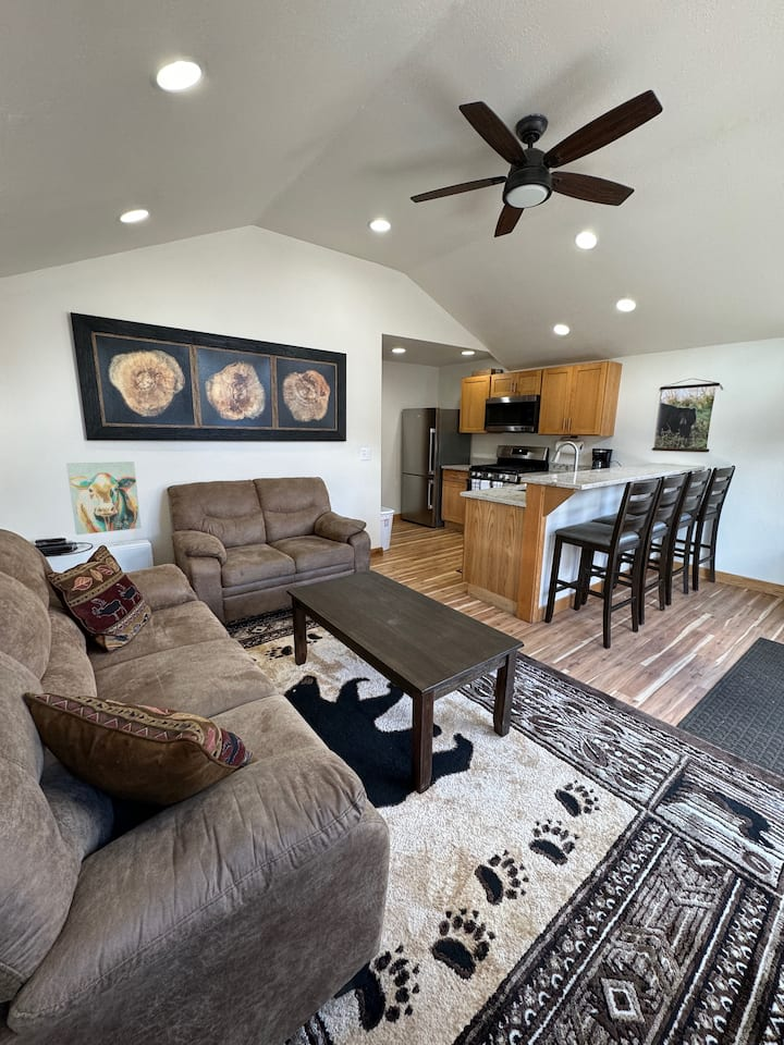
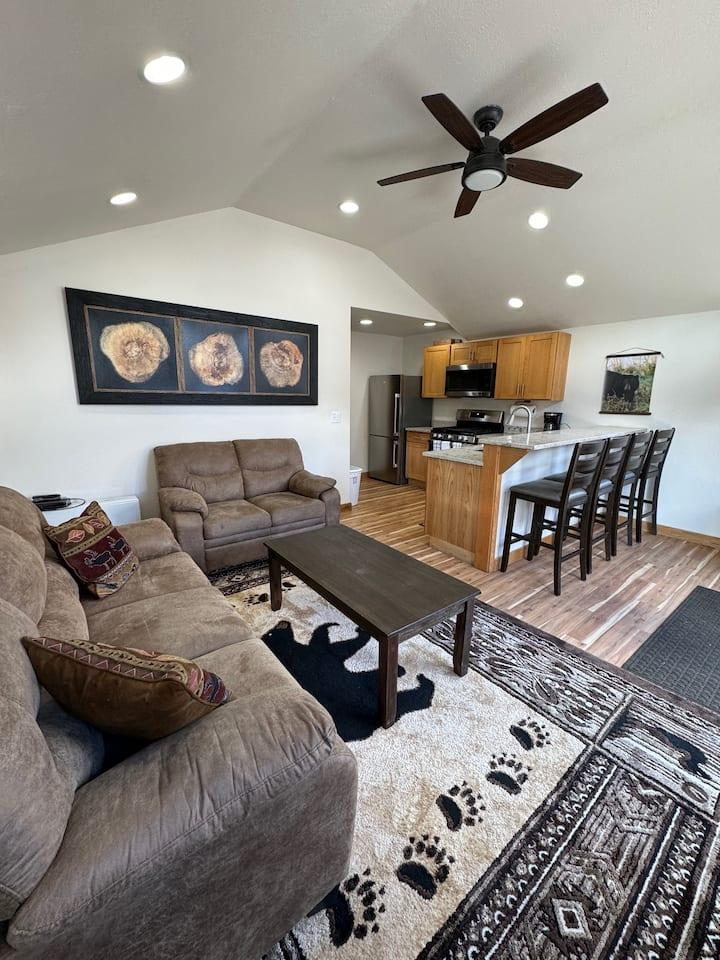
- wall art (106, 496)
